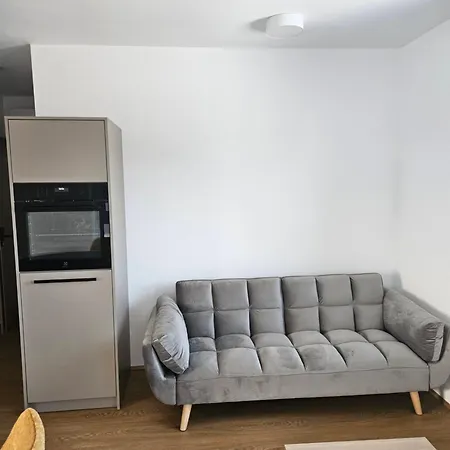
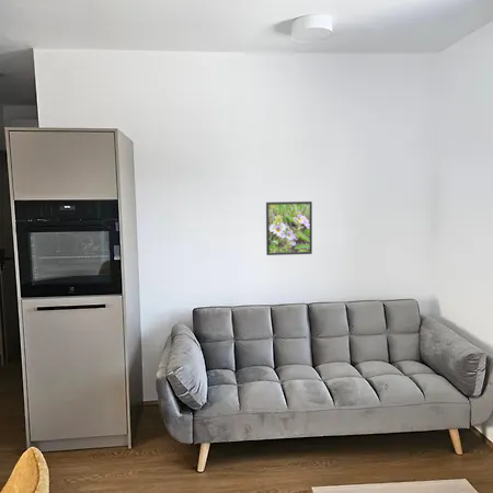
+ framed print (289, 228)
